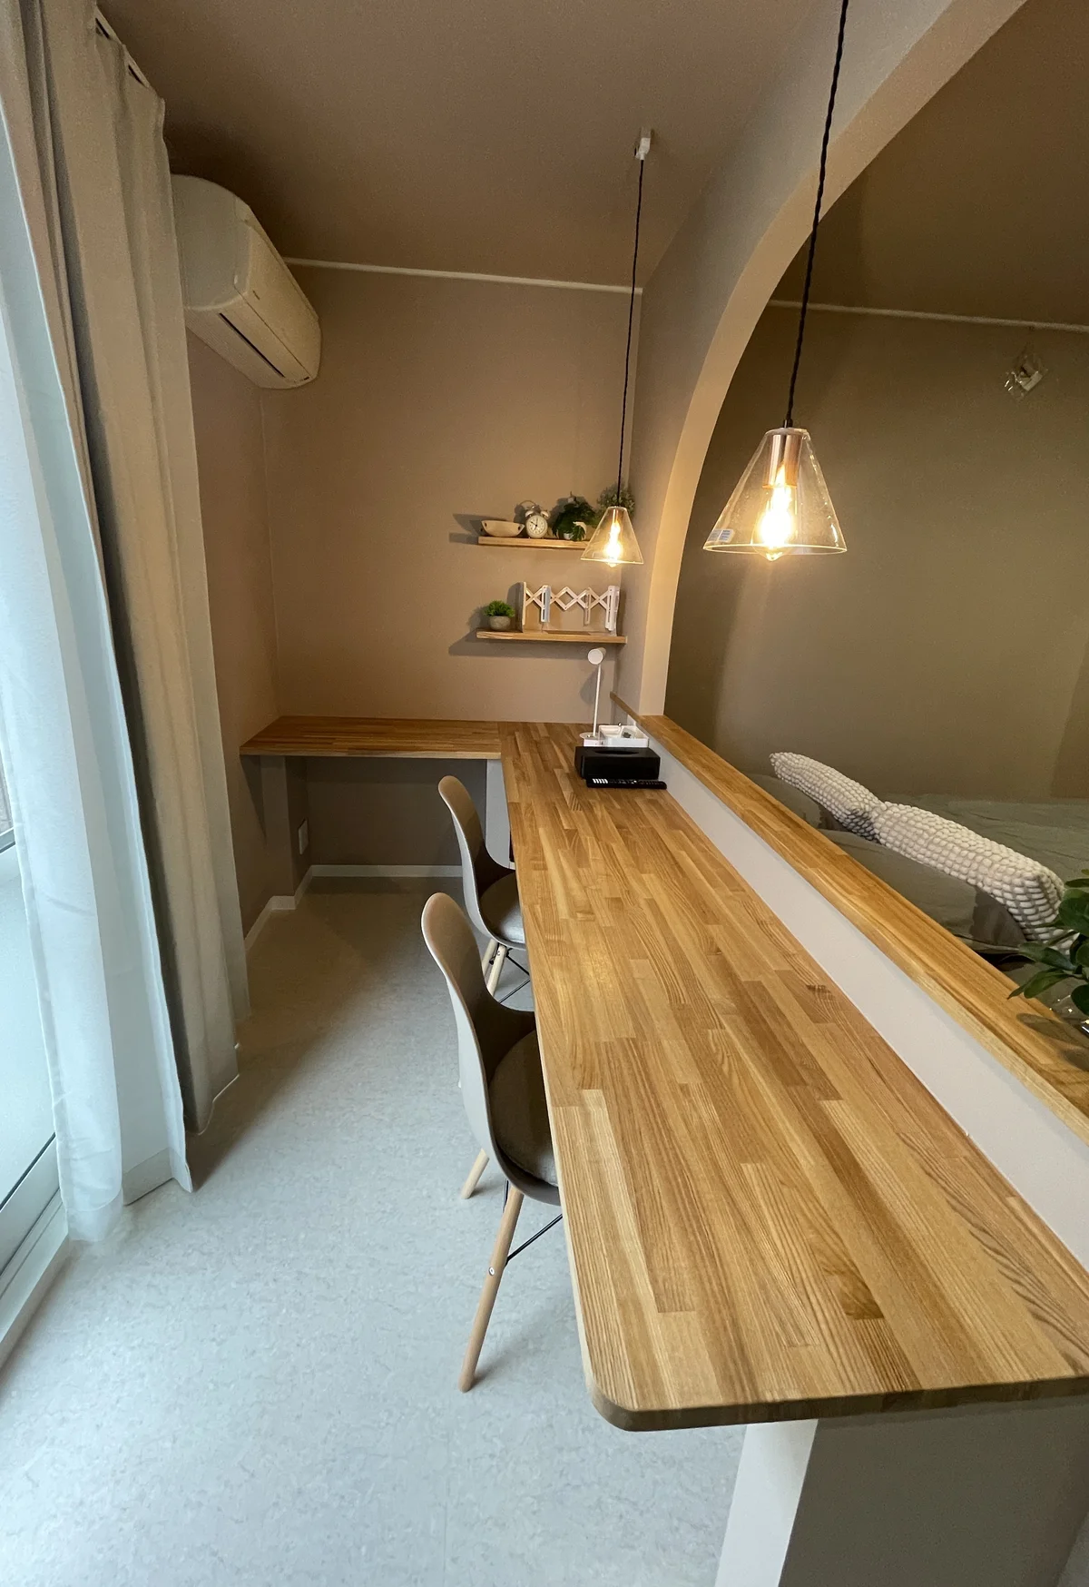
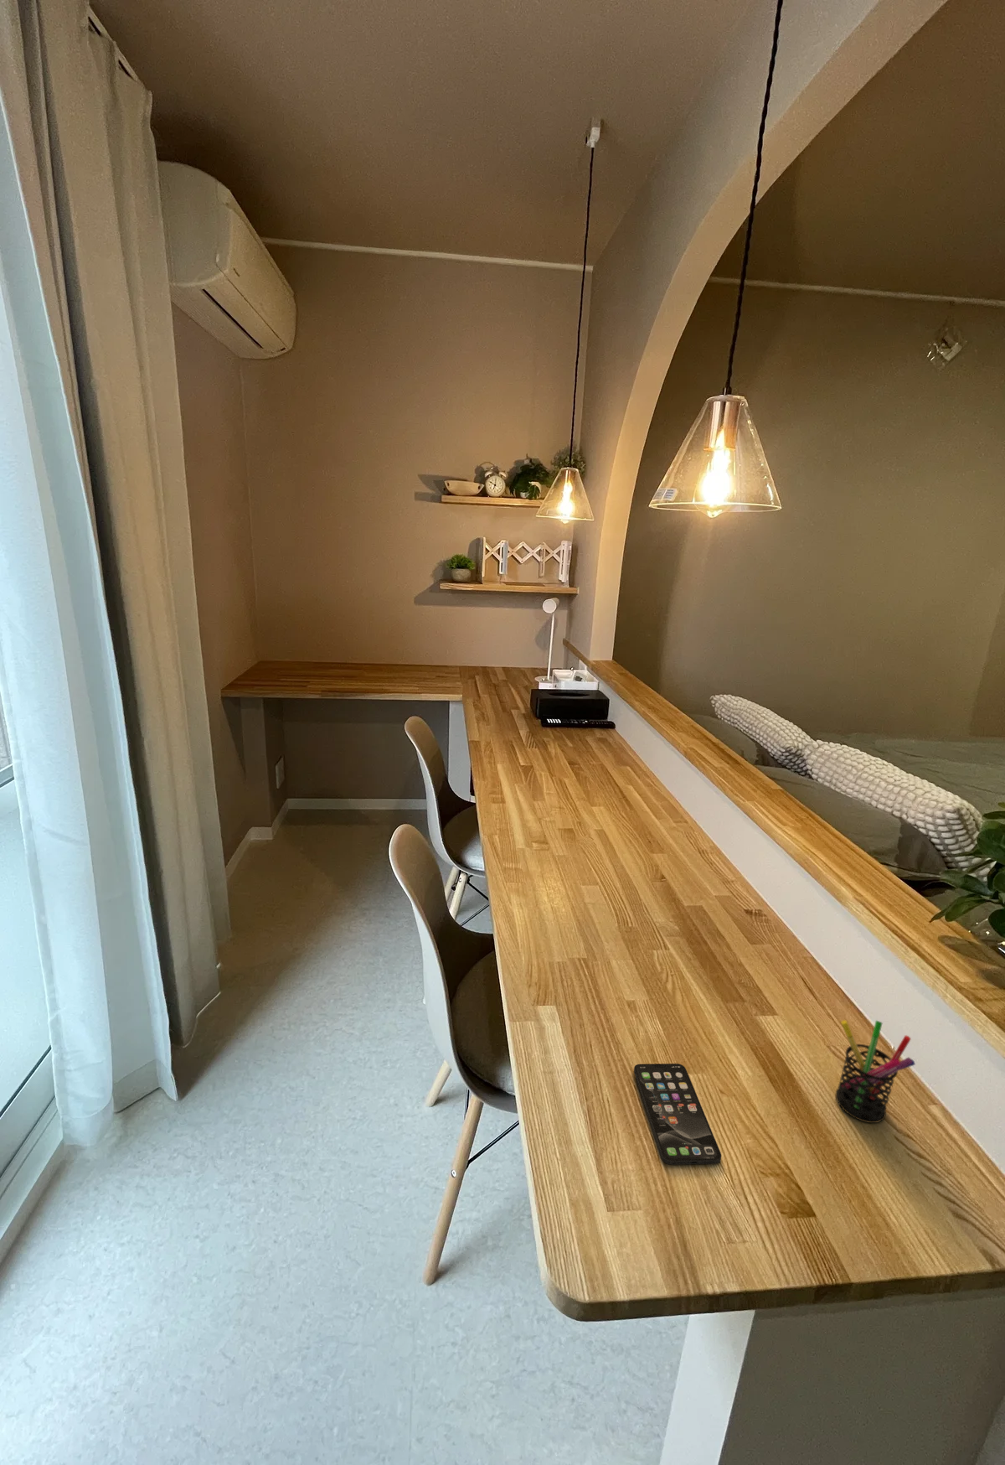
+ pen holder (873, 1063)
+ smartphone (674, 1110)
